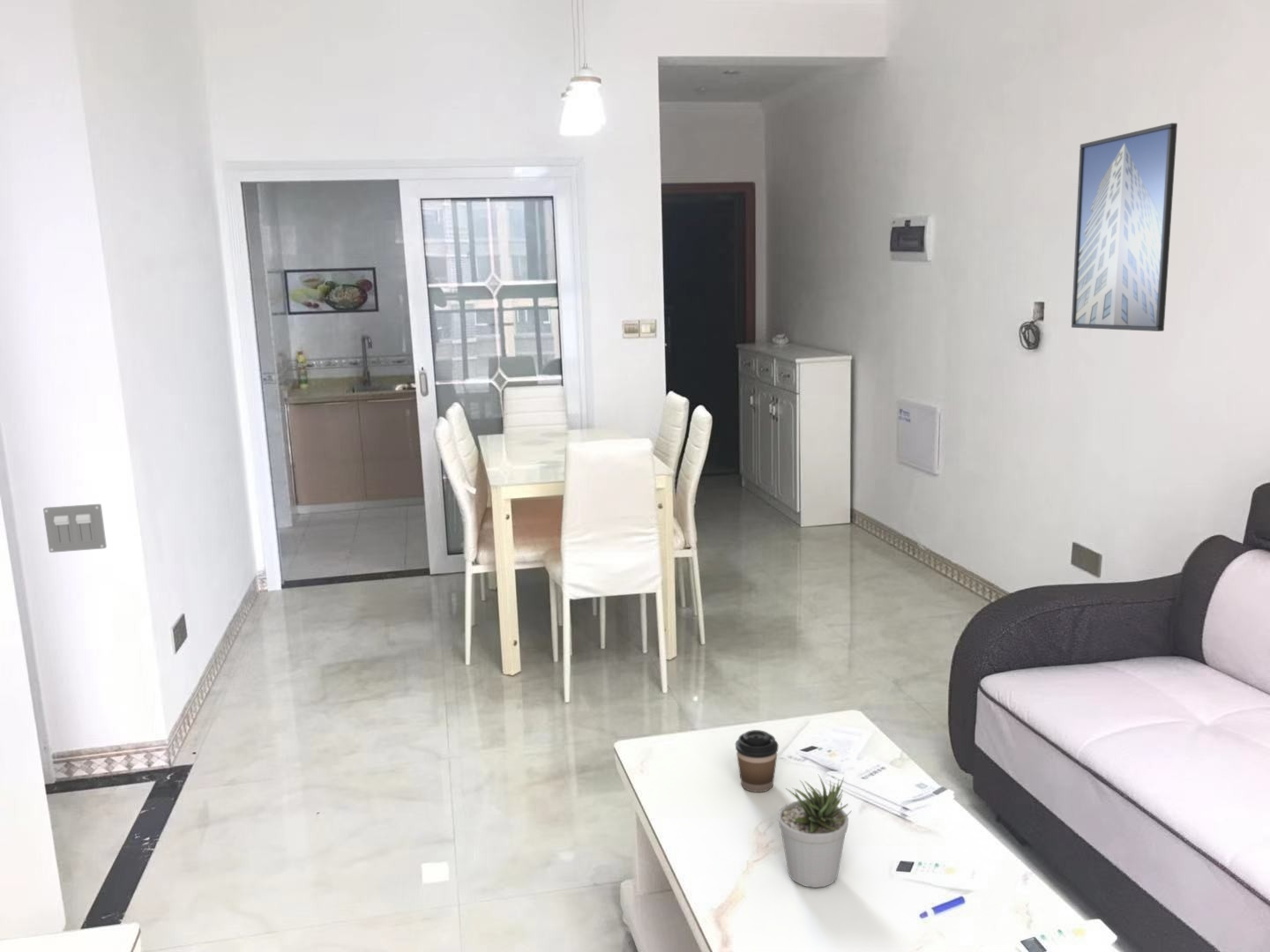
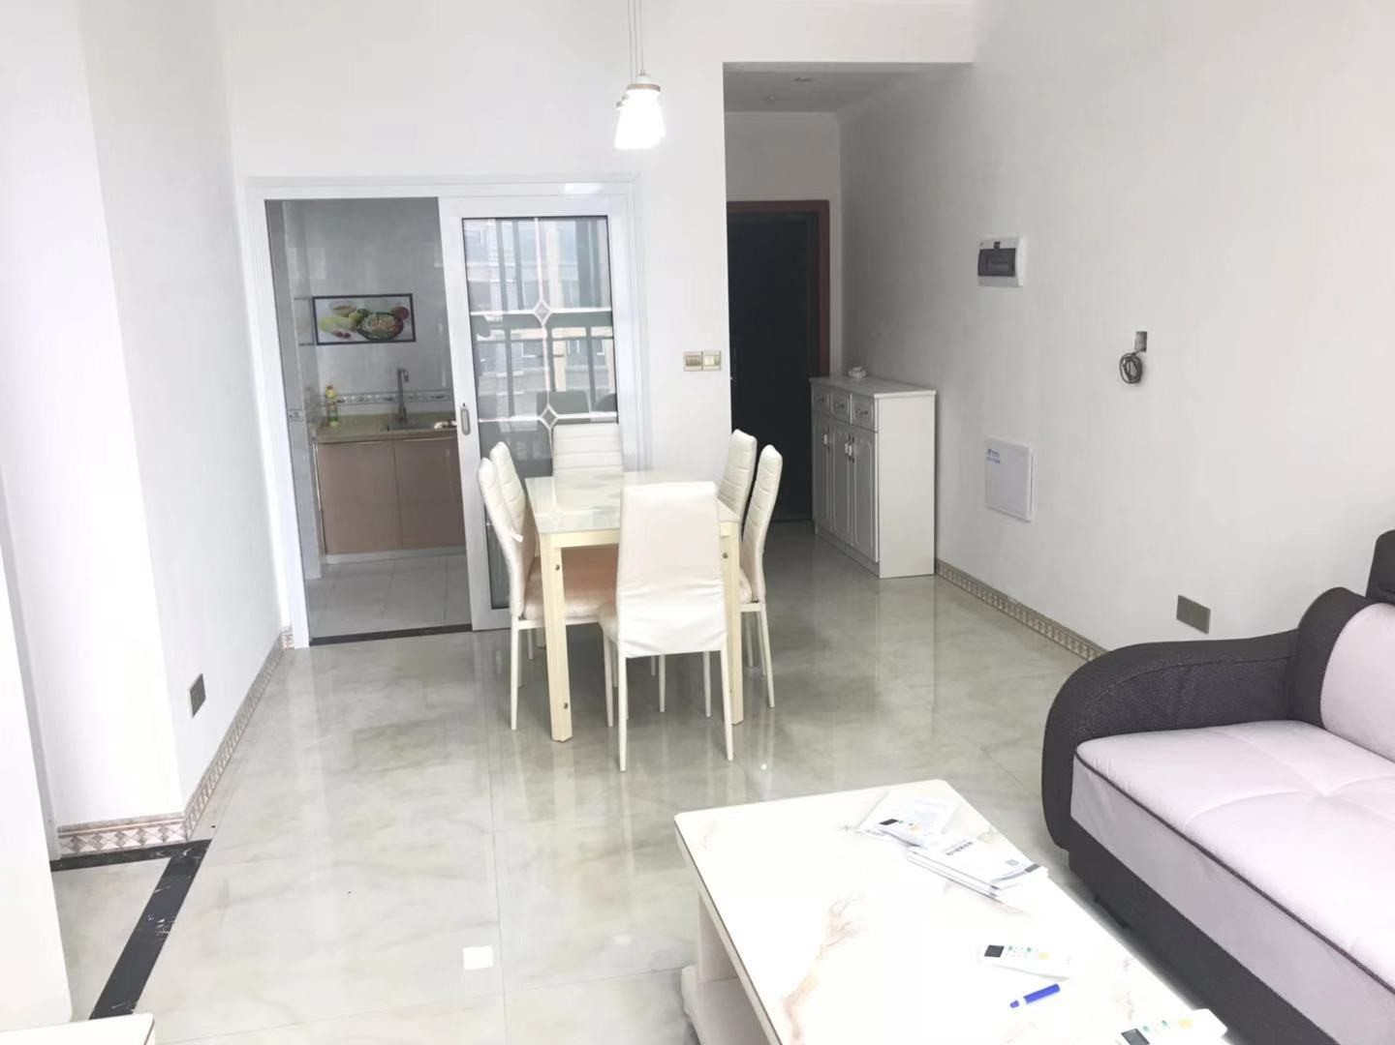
- coffee cup (757, 758)
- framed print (1119, 233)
- light switch (74, 528)
- potted plant (813, 826)
